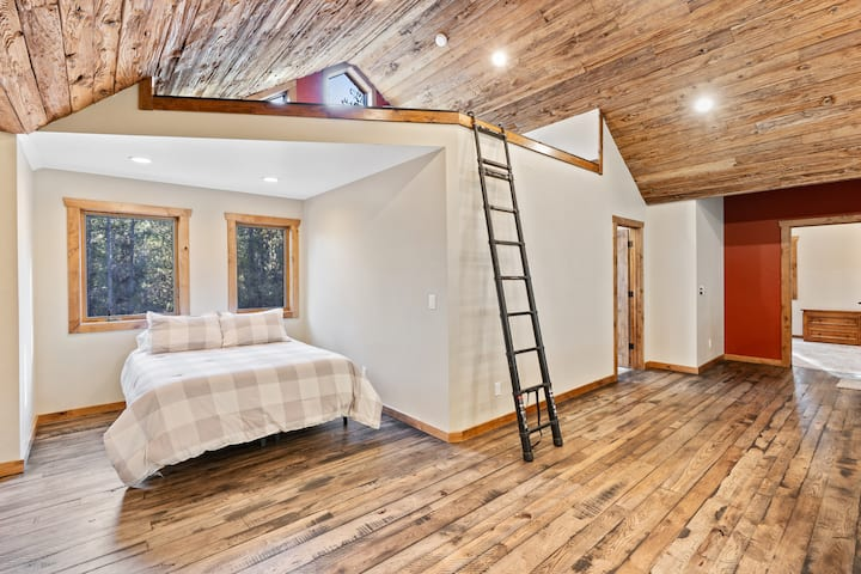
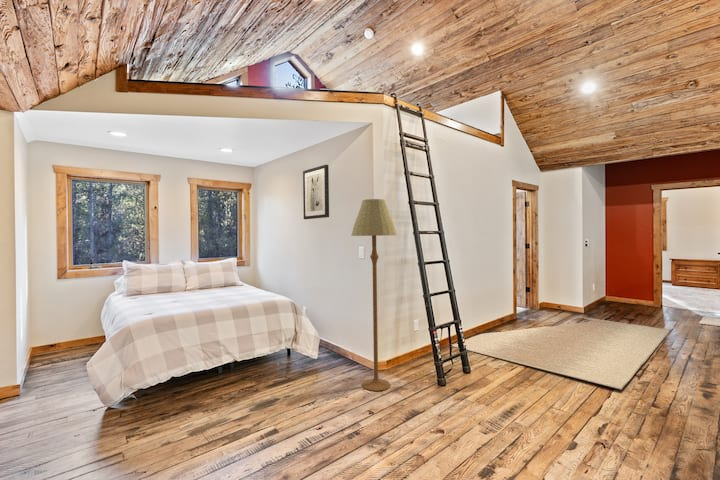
+ floor lamp (374, 292)
+ wall art (315, 193)
+ rug (567, 337)
